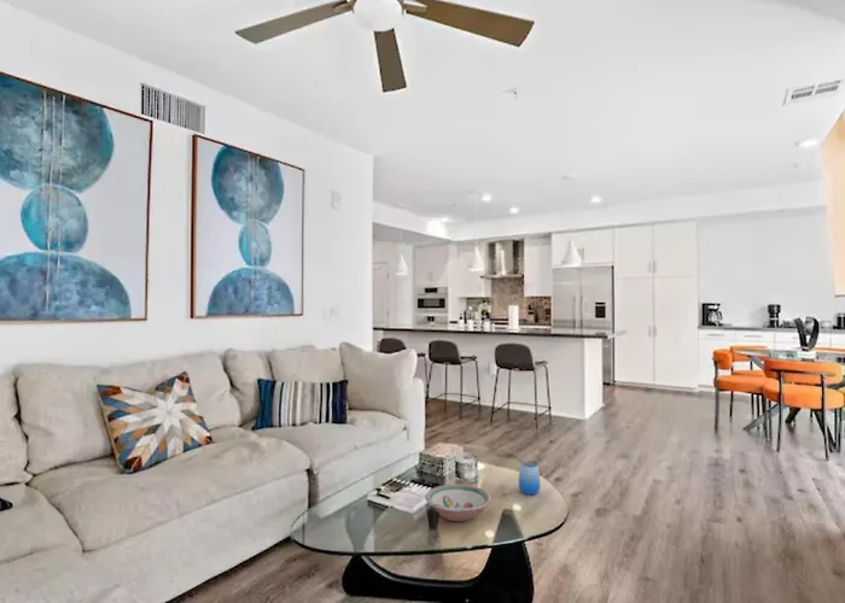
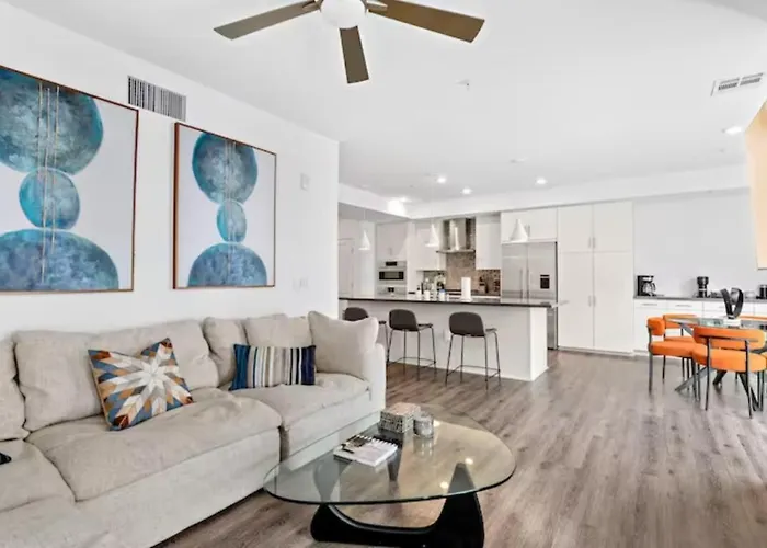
- cup (529, 478)
- bowl (458, 505)
